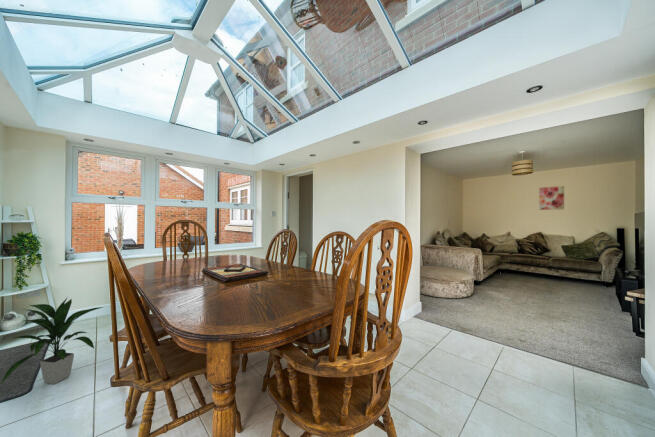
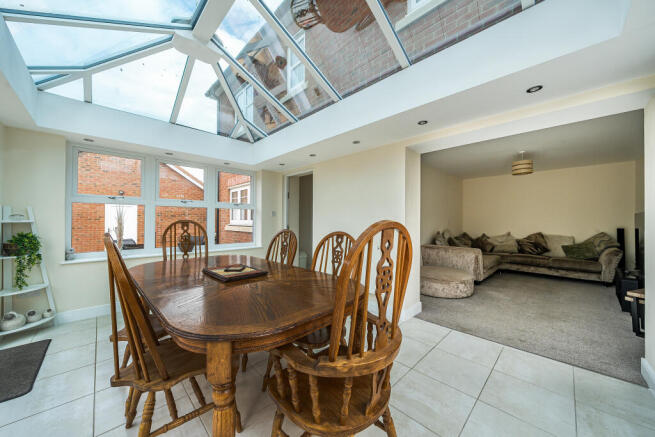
- indoor plant (53, 339)
- wall art (551, 198)
